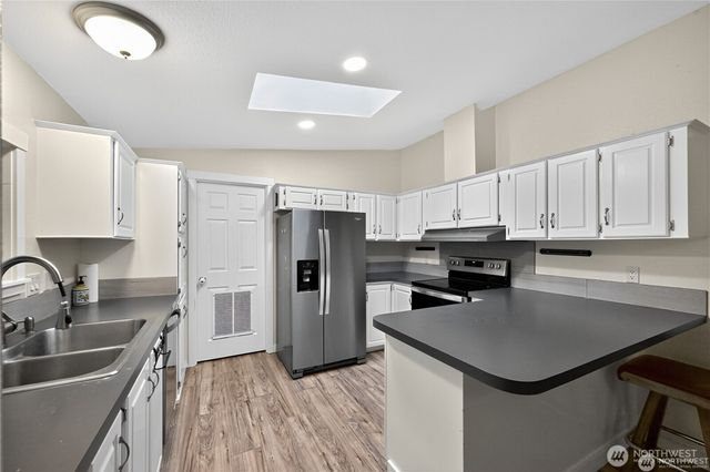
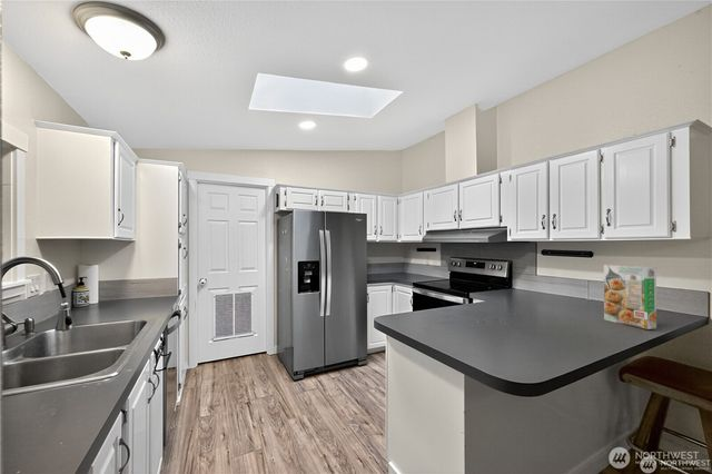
+ cereal box (629, 295)
